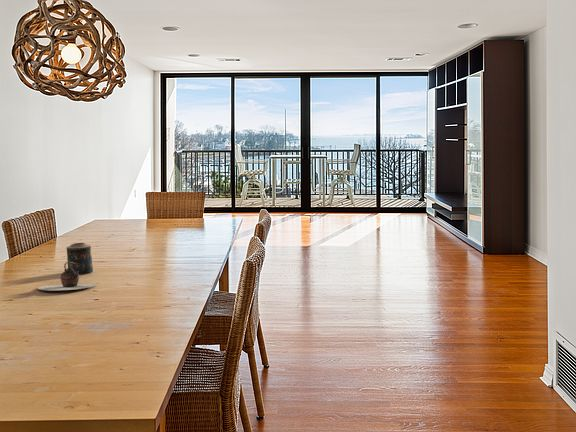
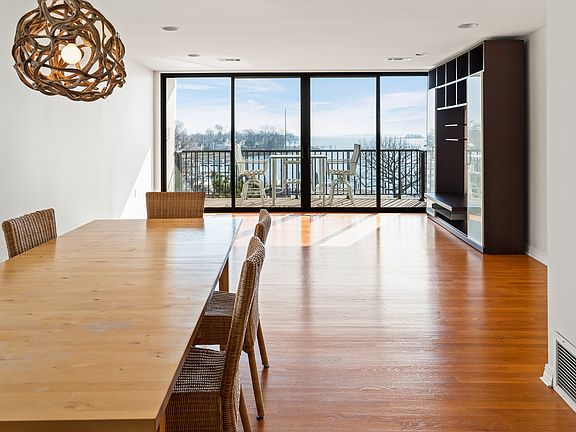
- candle (79, 257)
- teapot (67, 274)
